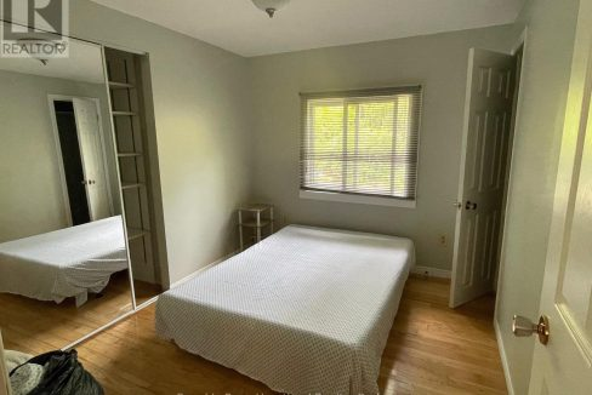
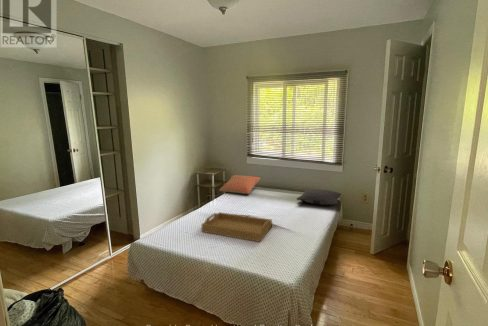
+ pillow (240, 183)
+ serving tray (237, 224)
+ pillow (319, 196)
